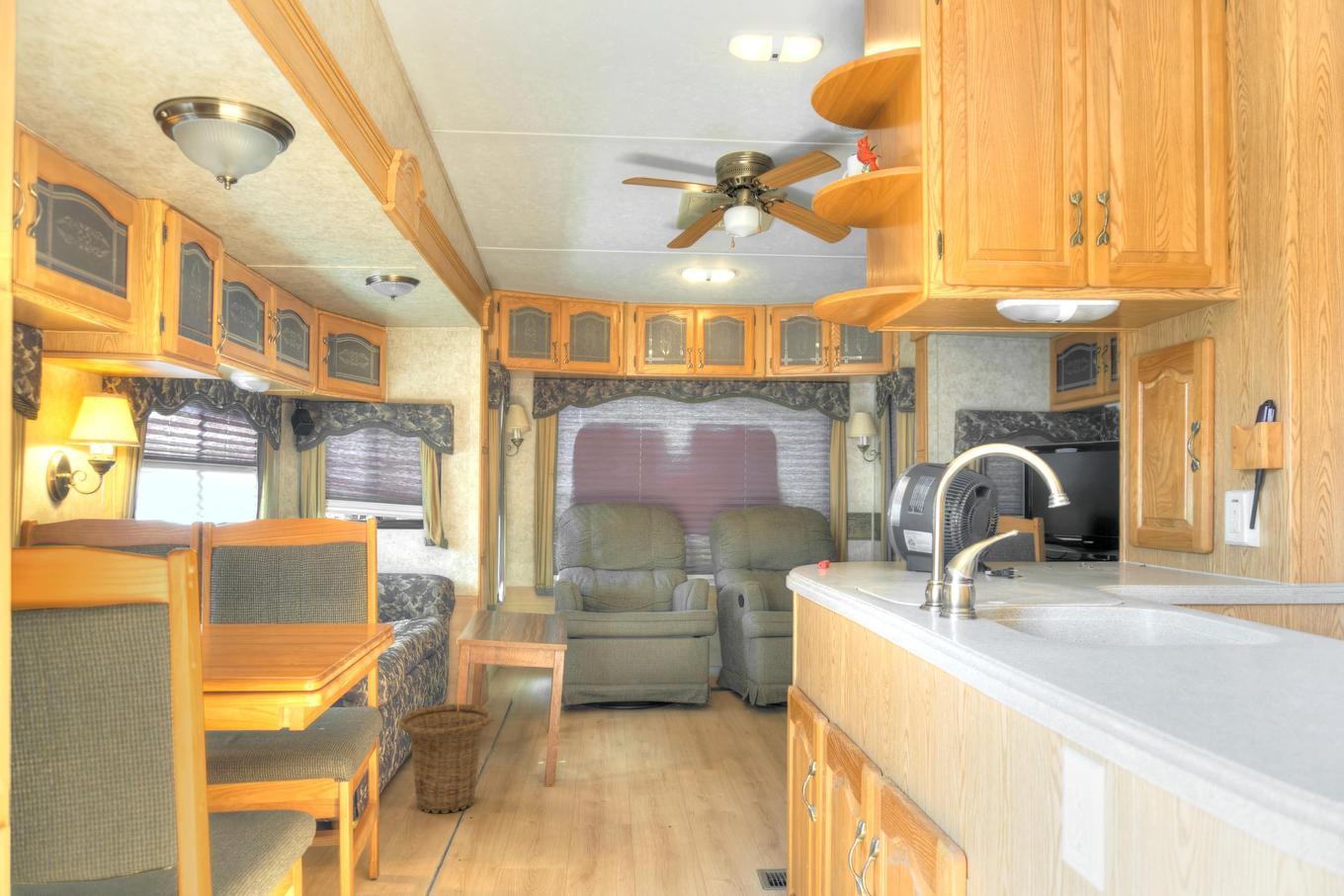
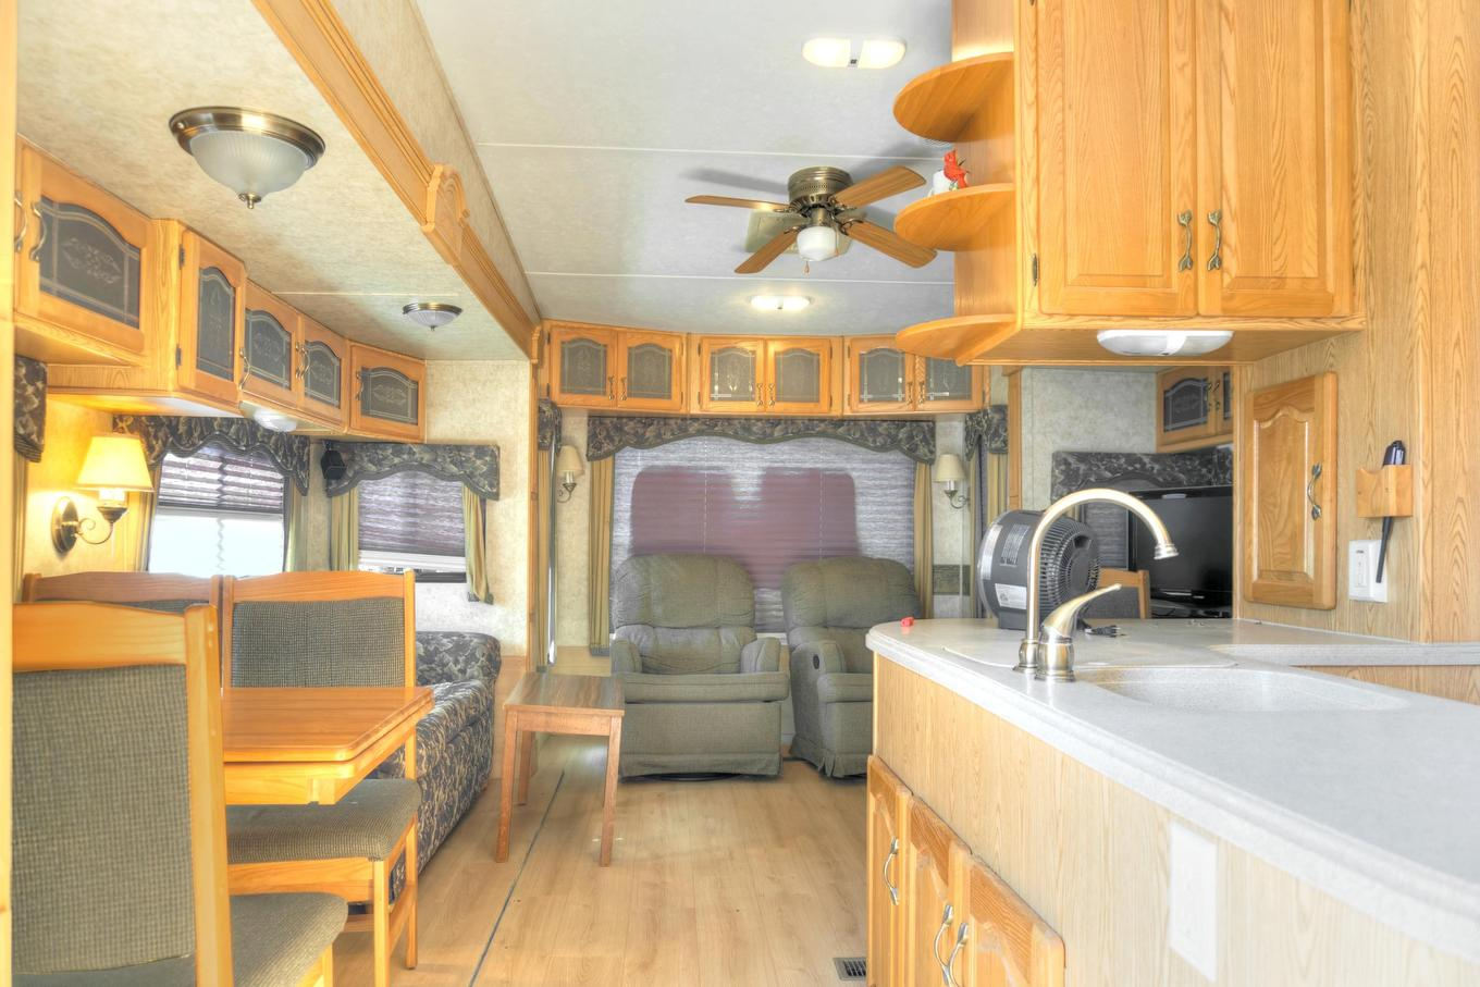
- basket (446, 759)
